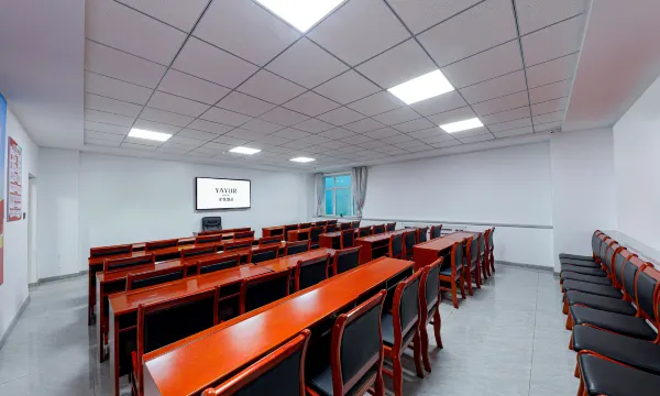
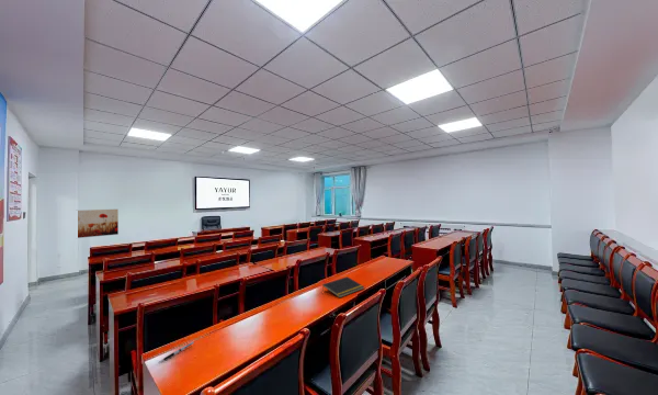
+ wall art (91, 223)
+ pen (177, 351)
+ notepad (343, 285)
